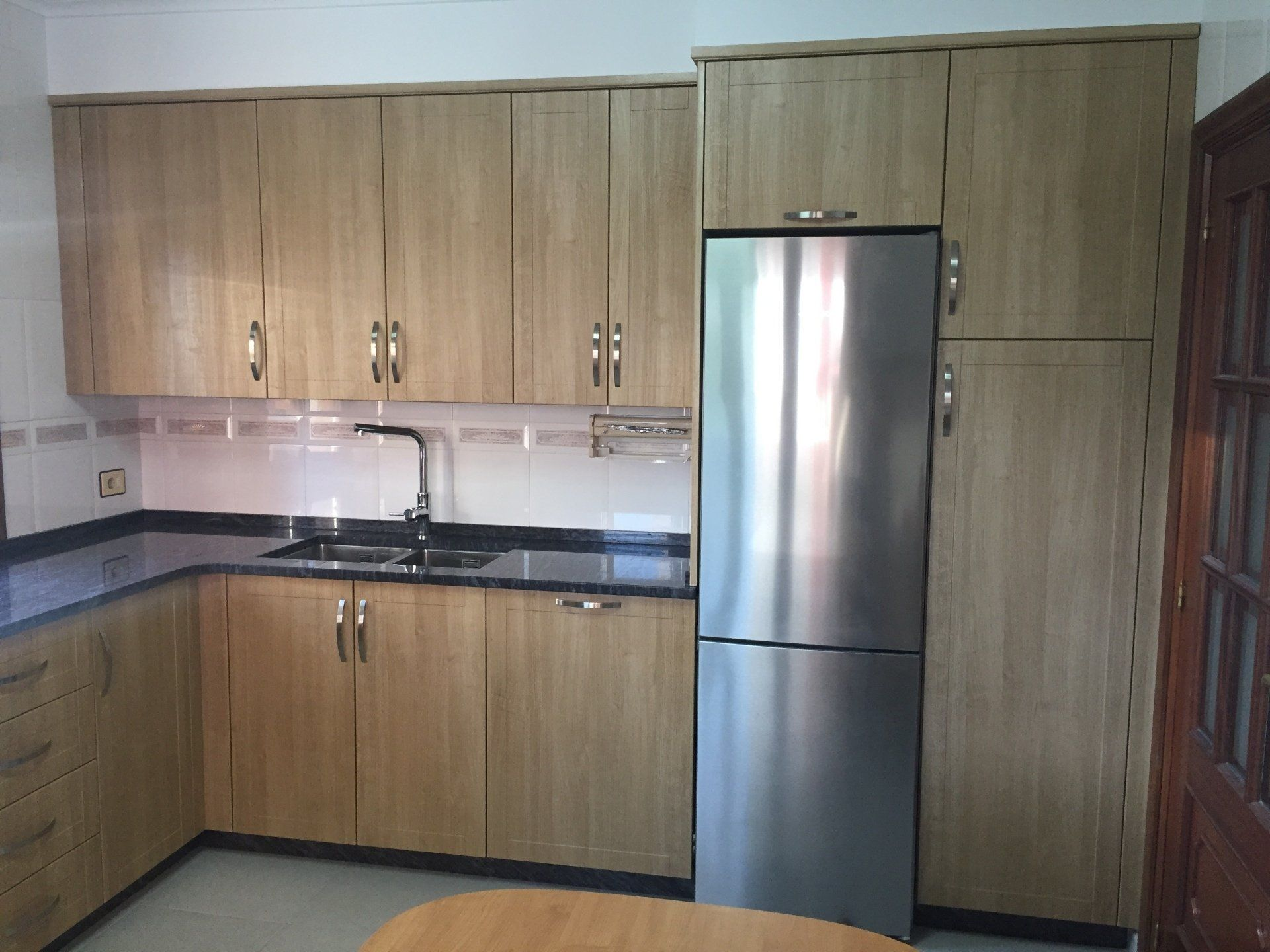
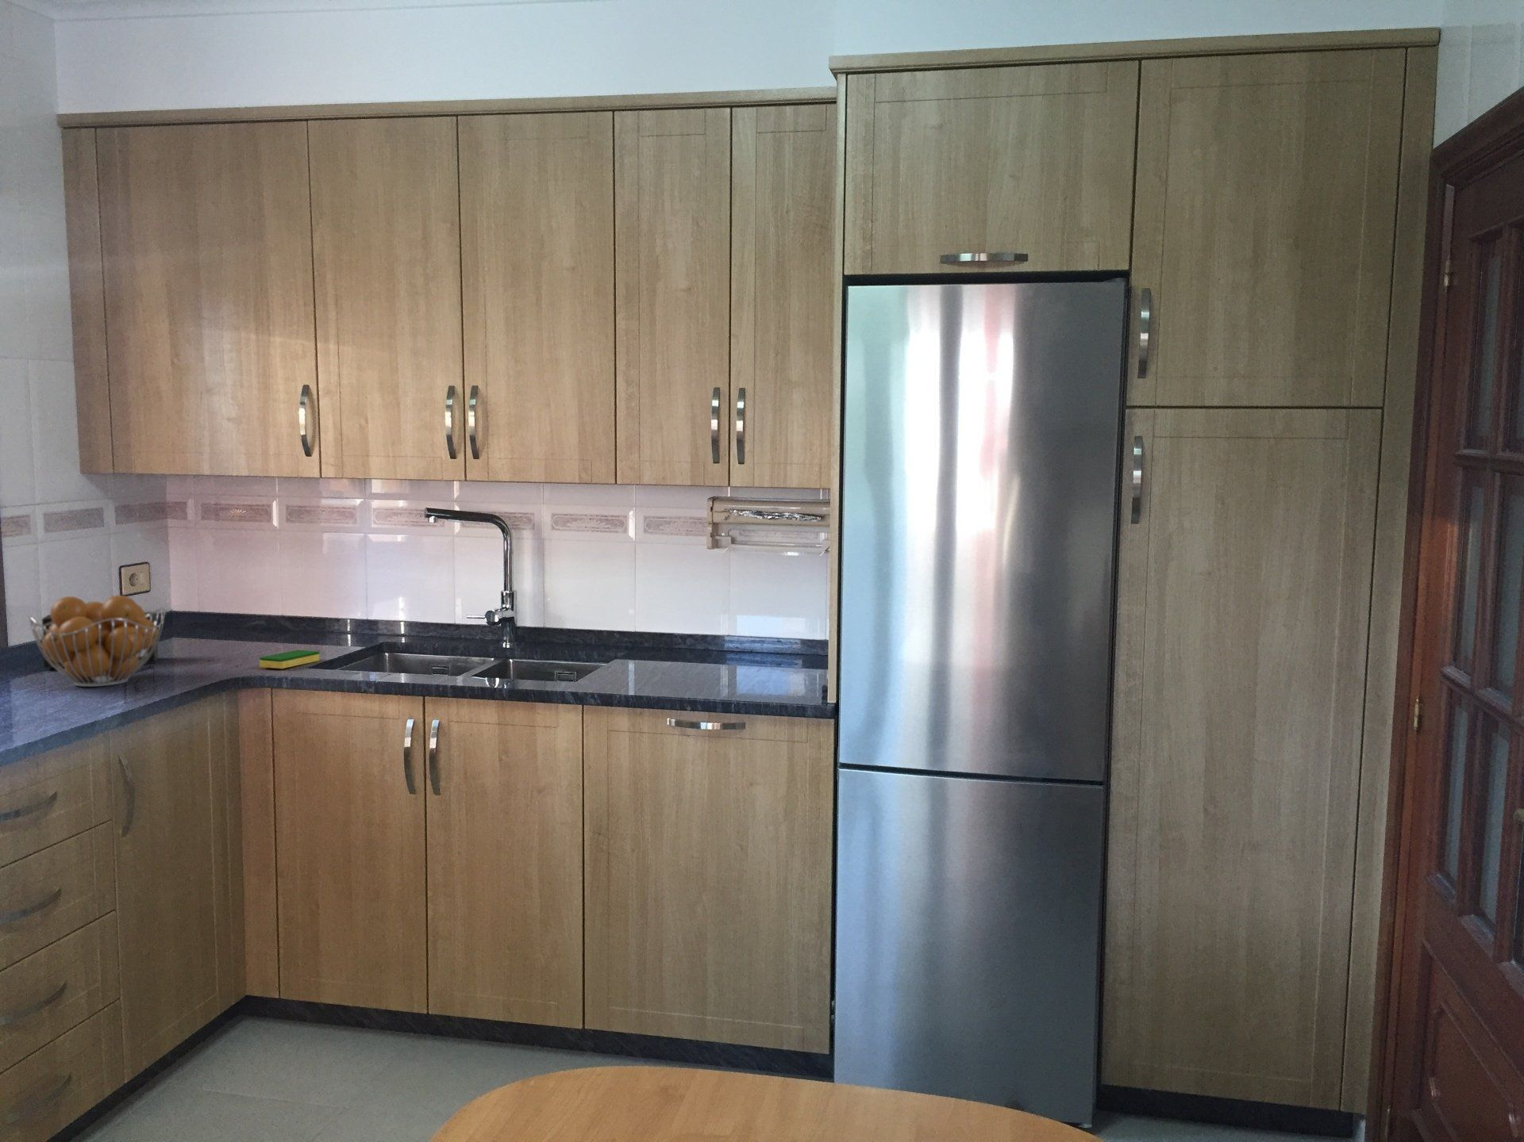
+ speaker (137, 654)
+ dish sponge (289, 659)
+ fruit basket (100, 638)
